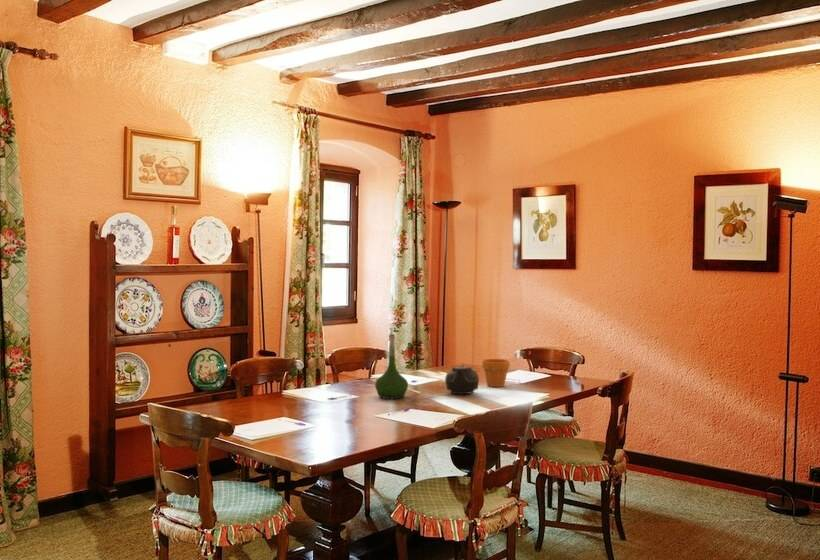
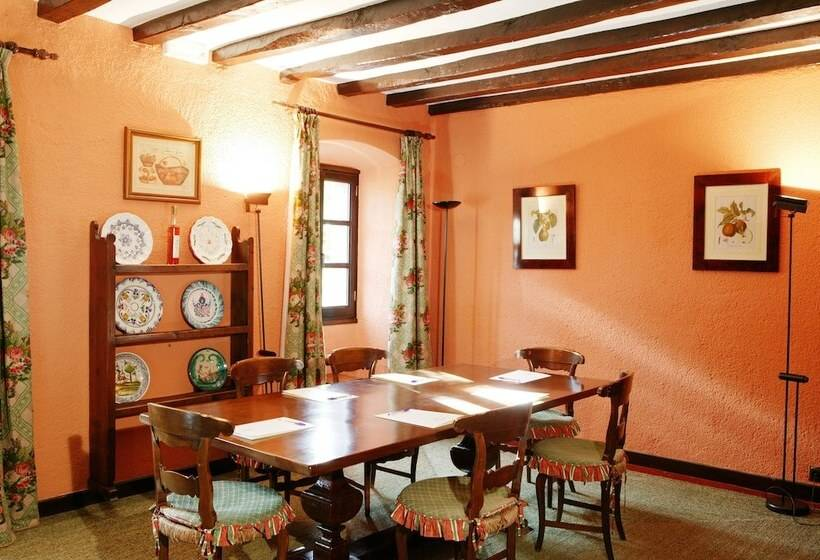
- vase (391, 365)
- flower pot (495, 373)
- teapot (461, 380)
